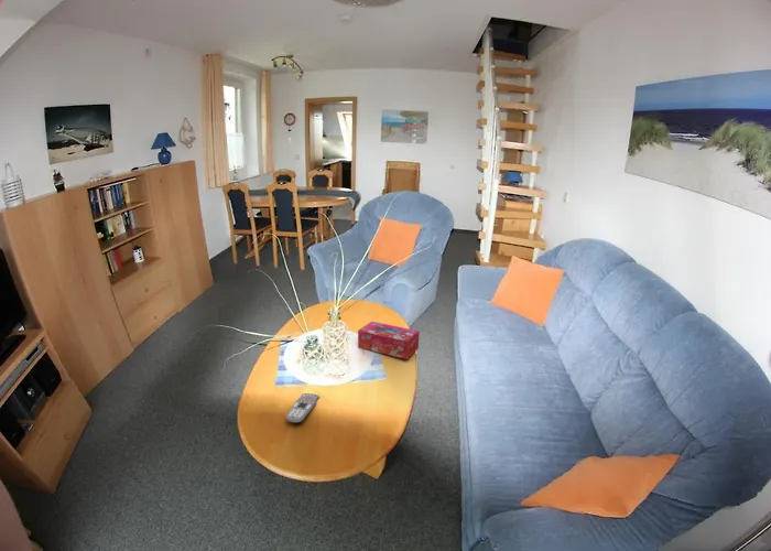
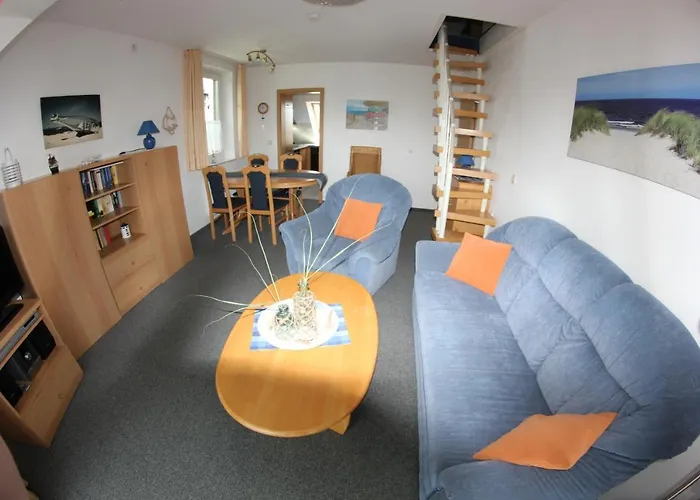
- tissue box (388, 338)
- remote control (302, 408)
